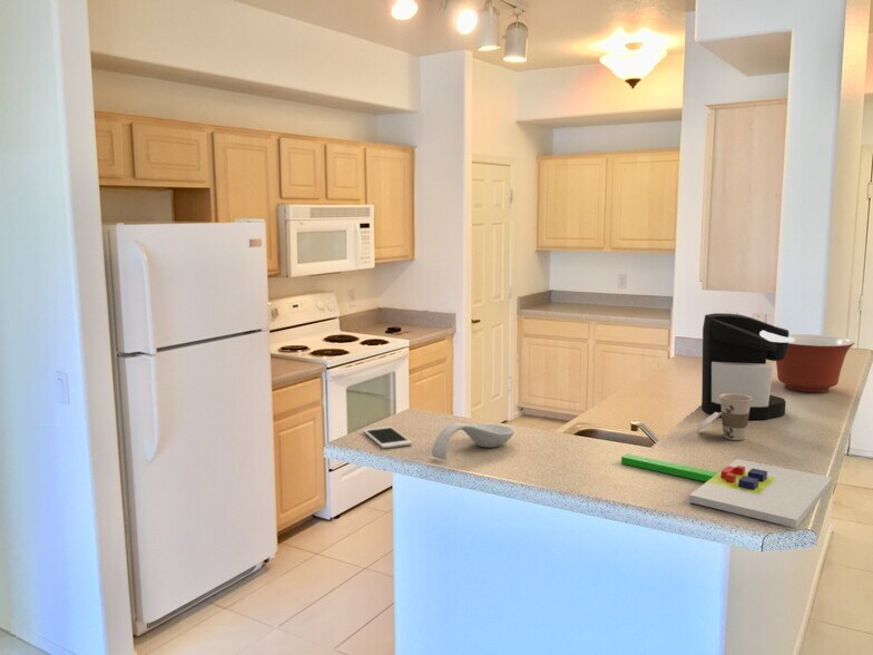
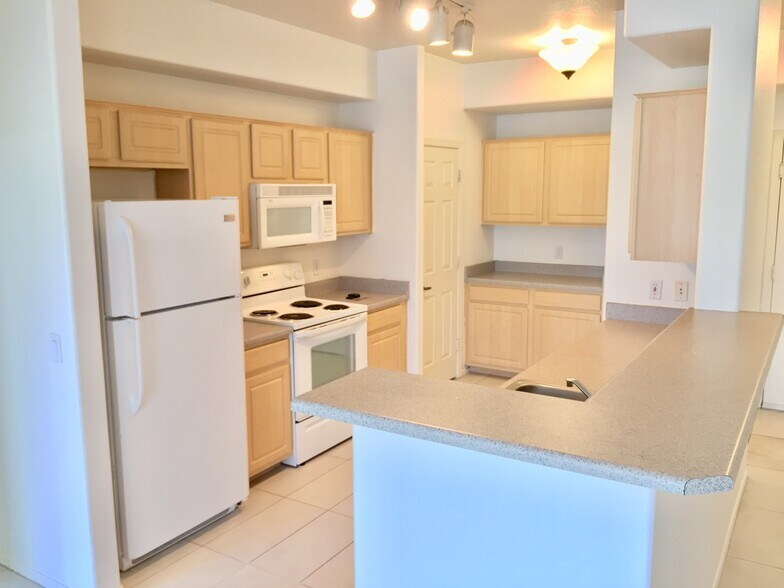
- cell phone (386, 437)
- chopping board (710, 475)
- mixing bowl (807, 363)
- spoon rest (473, 434)
- cup (724, 416)
- coffee maker (746, 362)
